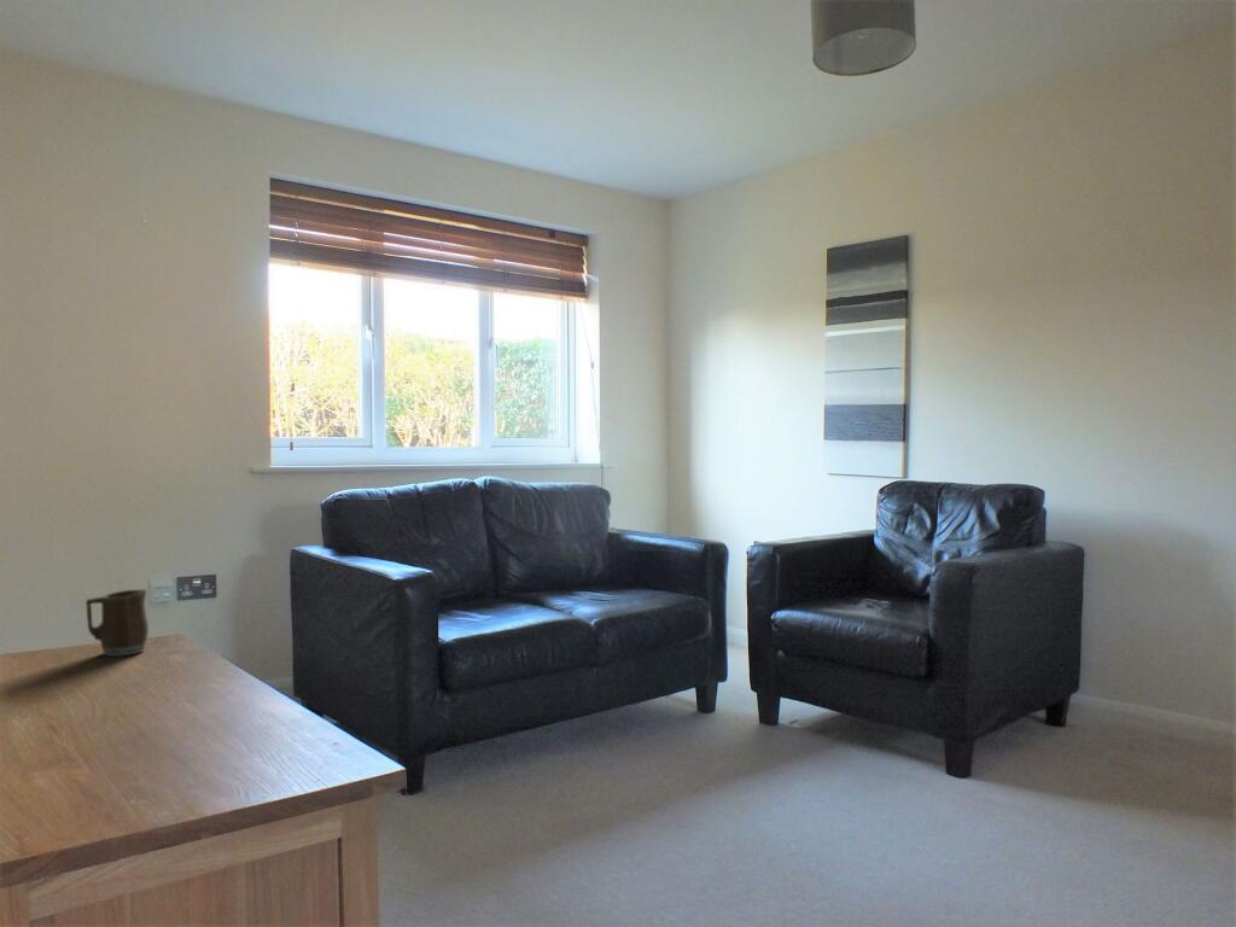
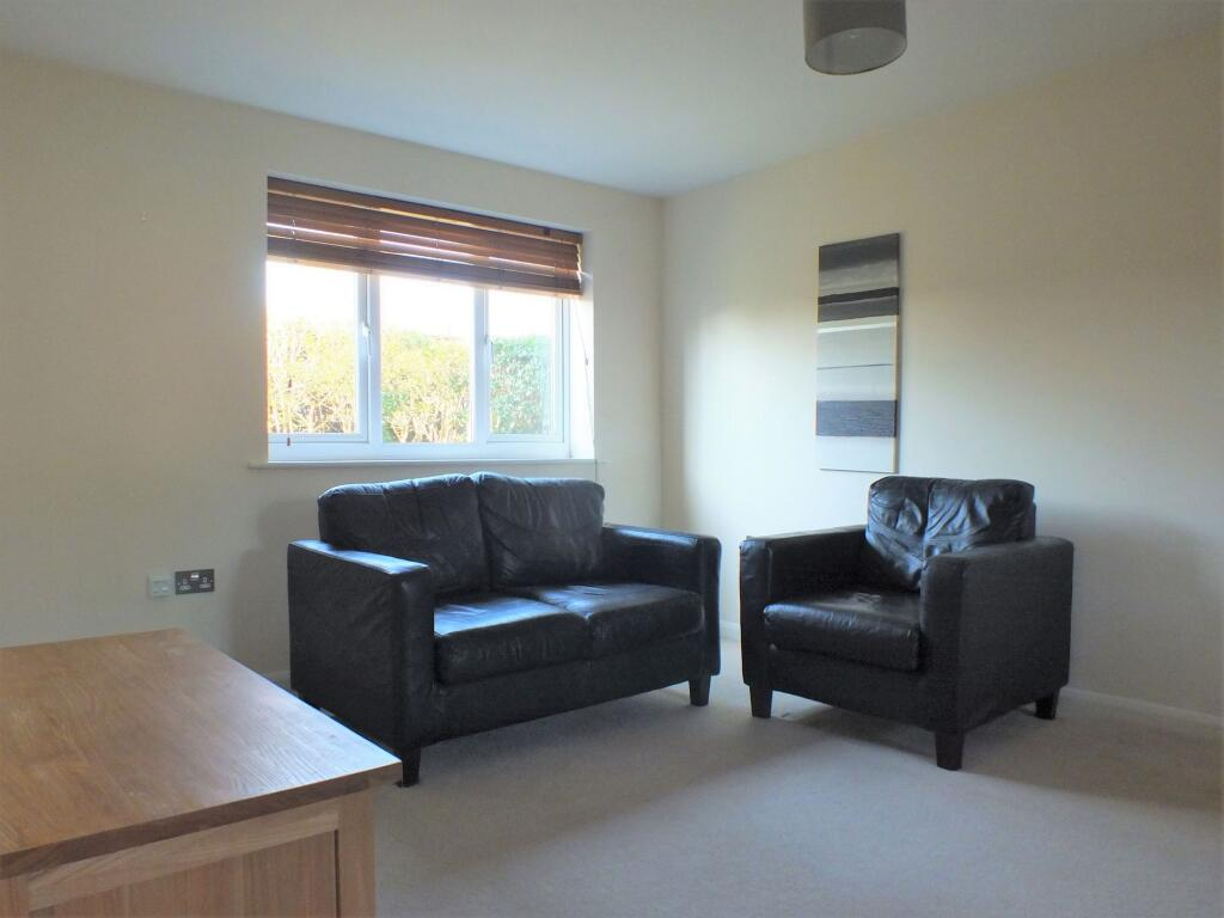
- mug (117, 622)
